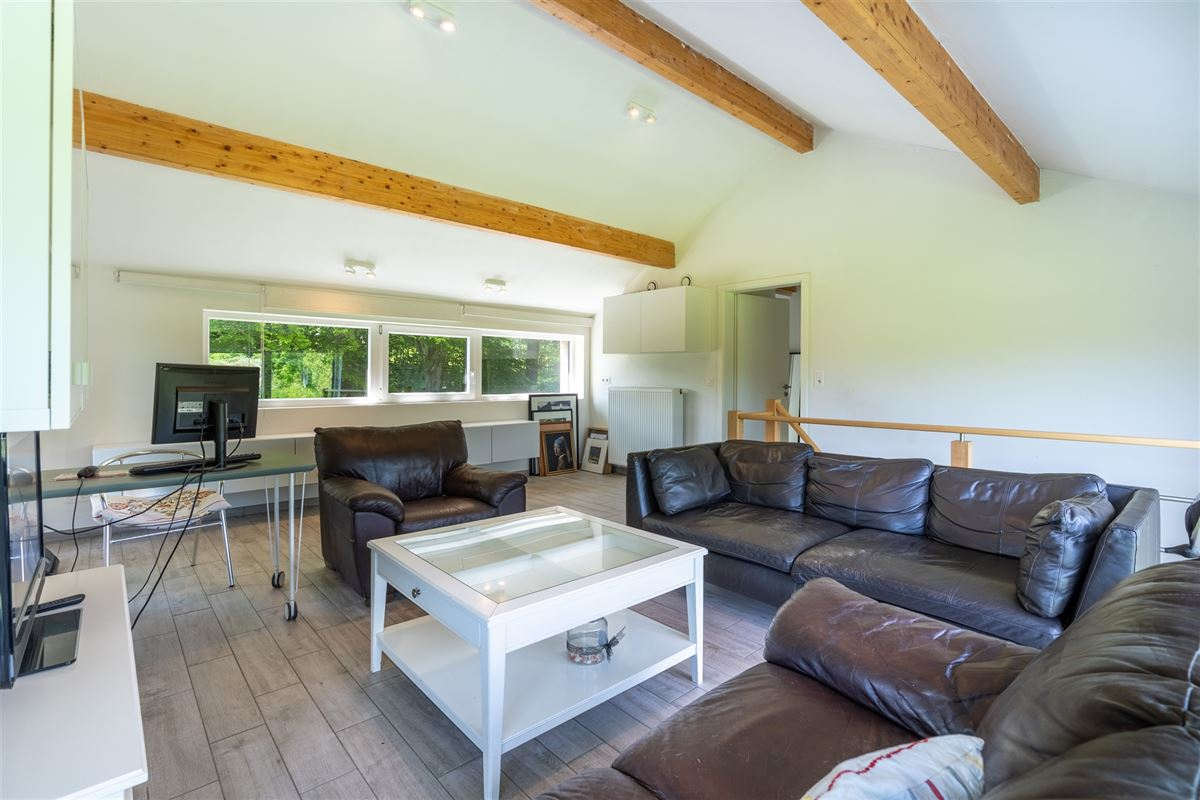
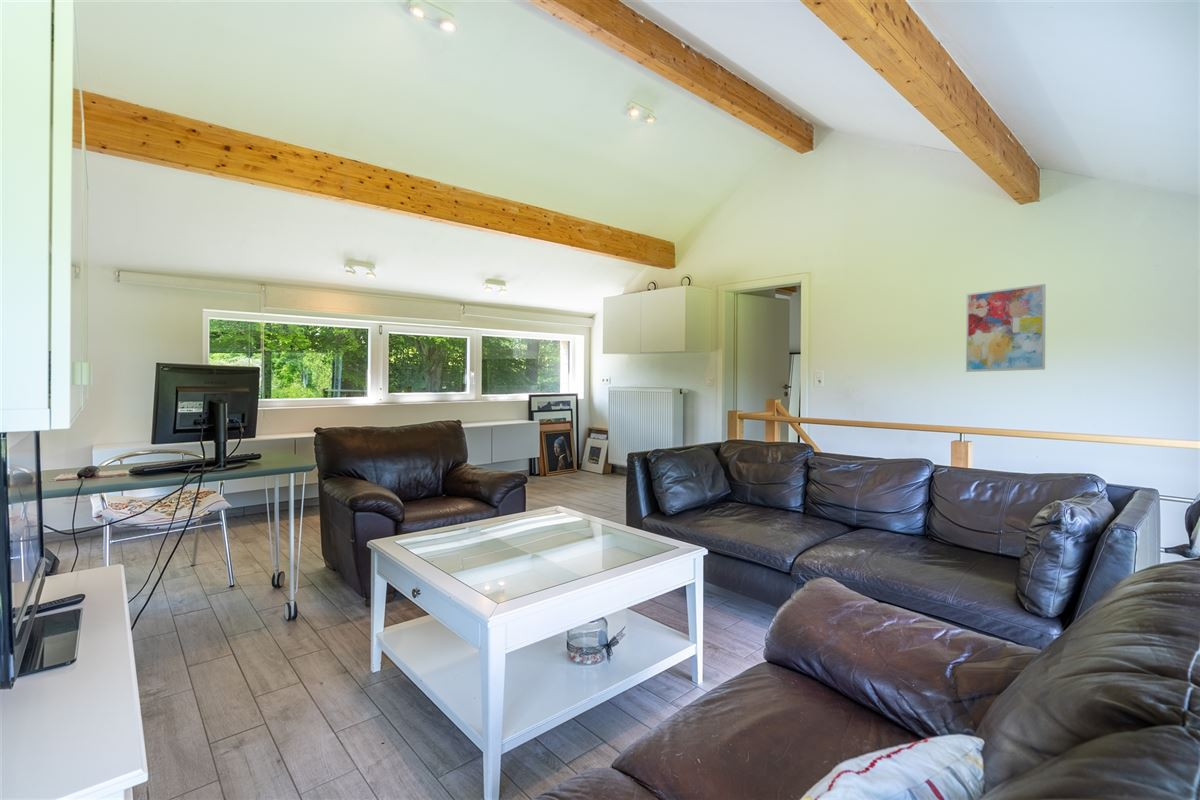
+ wall art (1004, 329)
